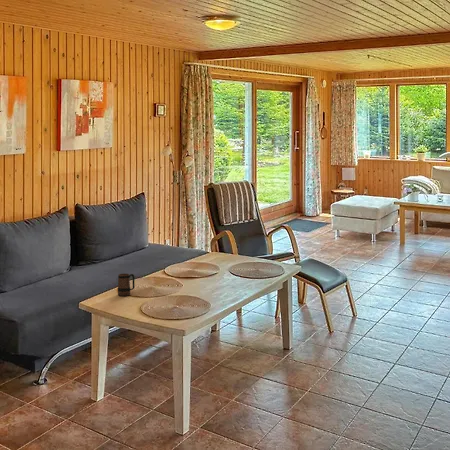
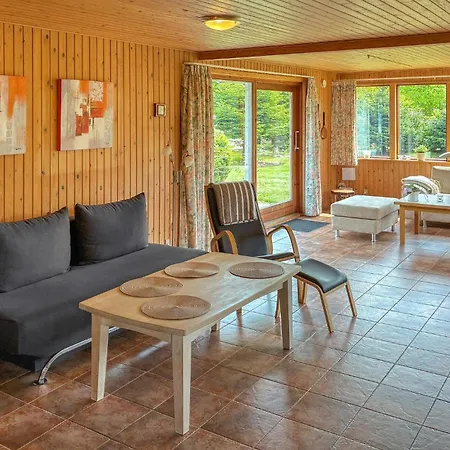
- mug (126, 284)
